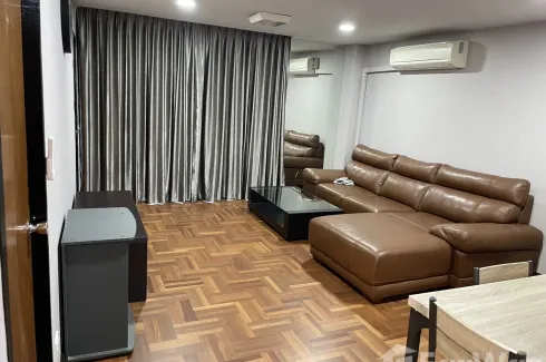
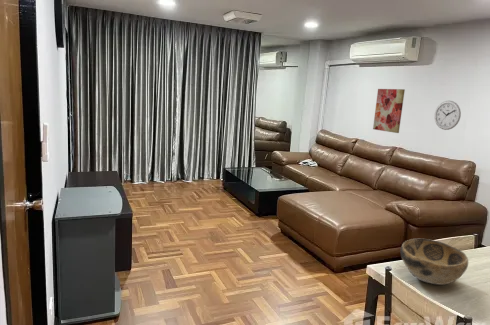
+ wall art (388, 110)
+ decorative bowl (431, 264)
+ wall clock (446, 115)
